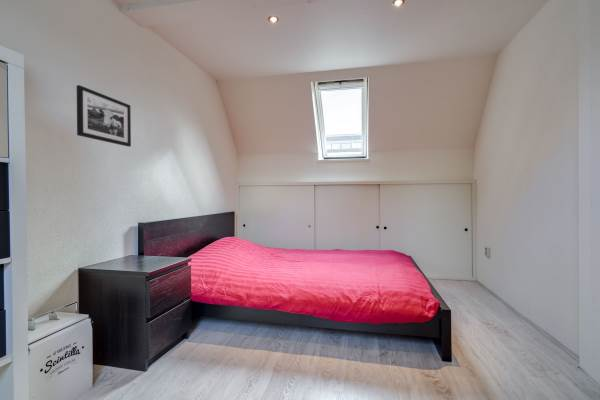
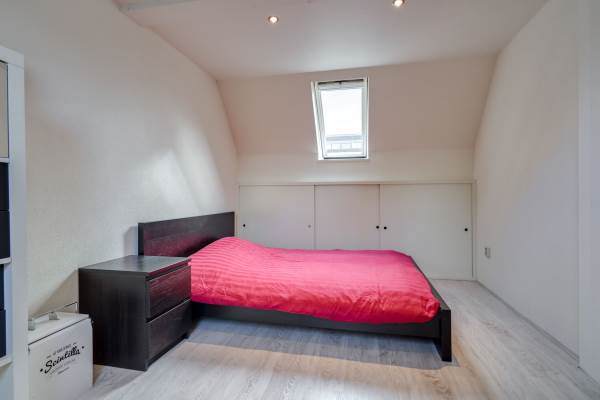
- picture frame (106, 118)
